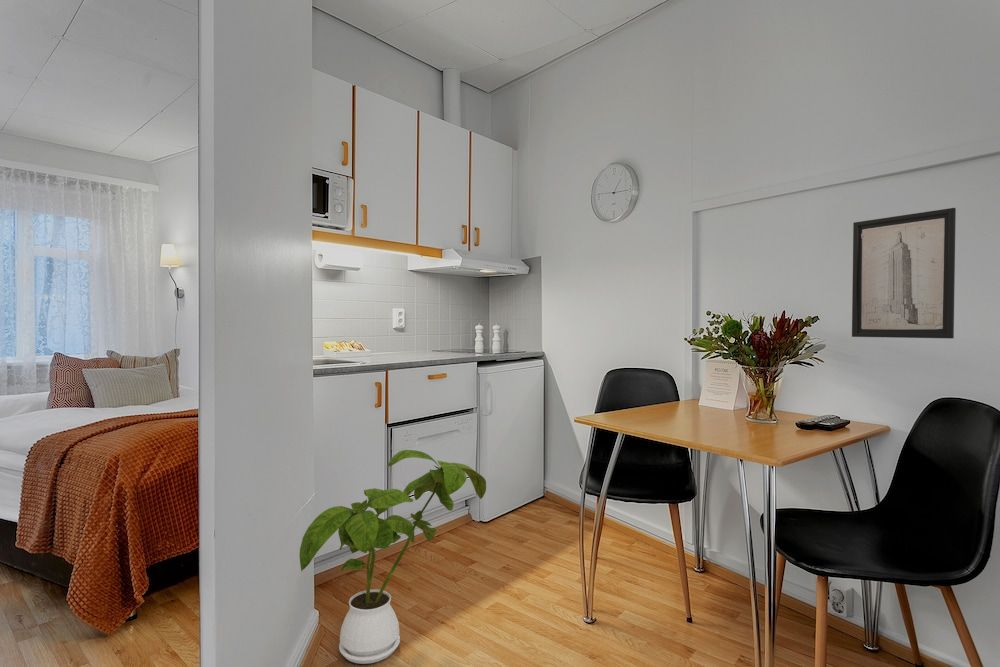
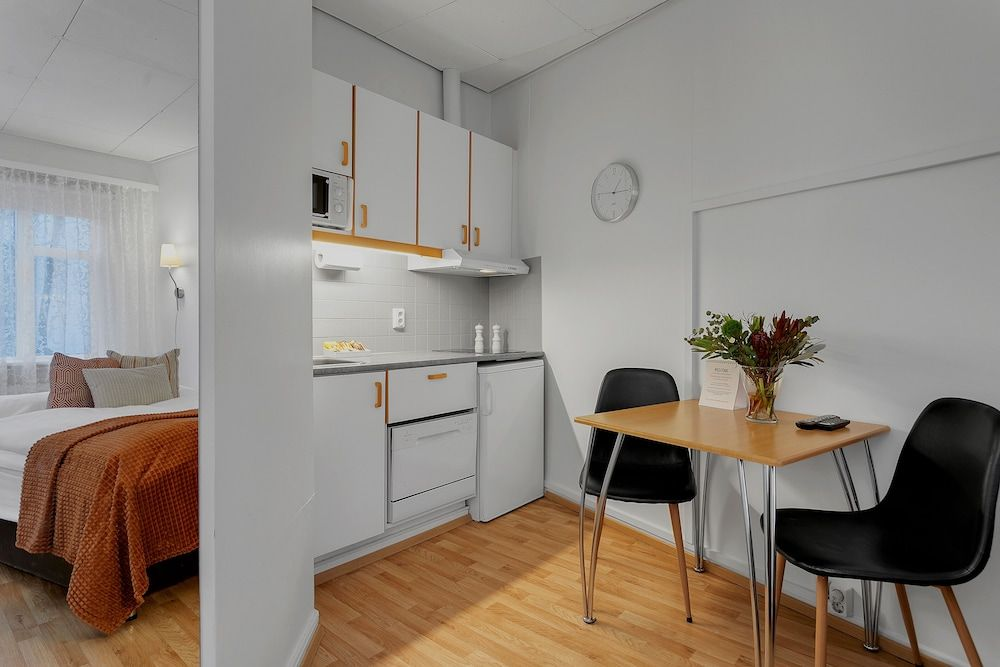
- house plant (404, 546)
- wall art (900, 276)
